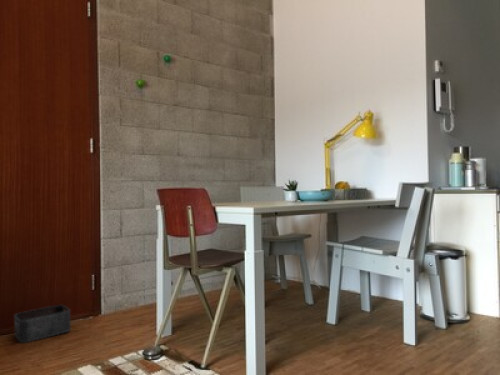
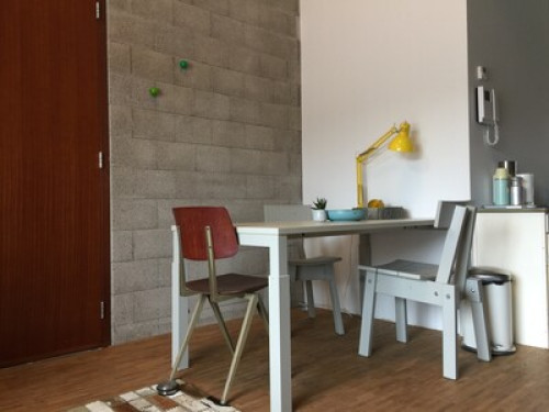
- storage bin (42, 322)
